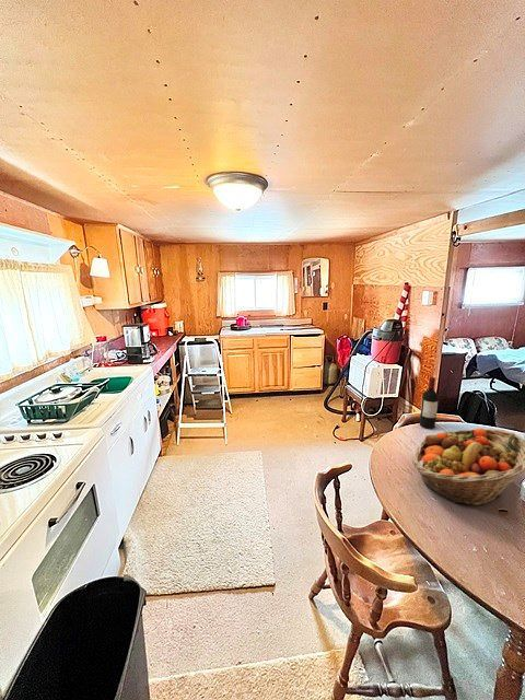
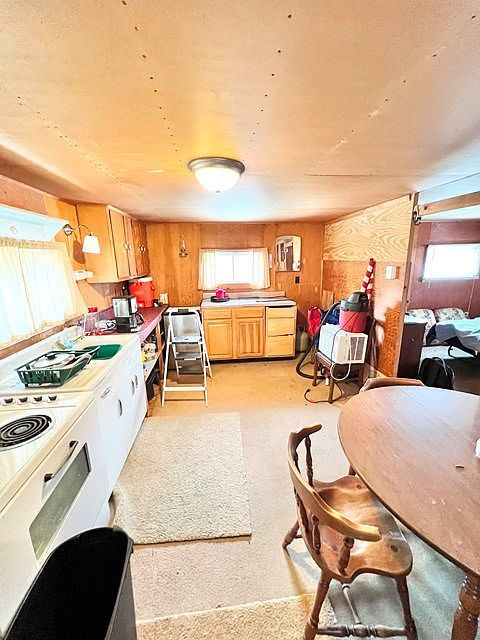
- fruit basket (467, 459)
- wine bottle (429, 401)
